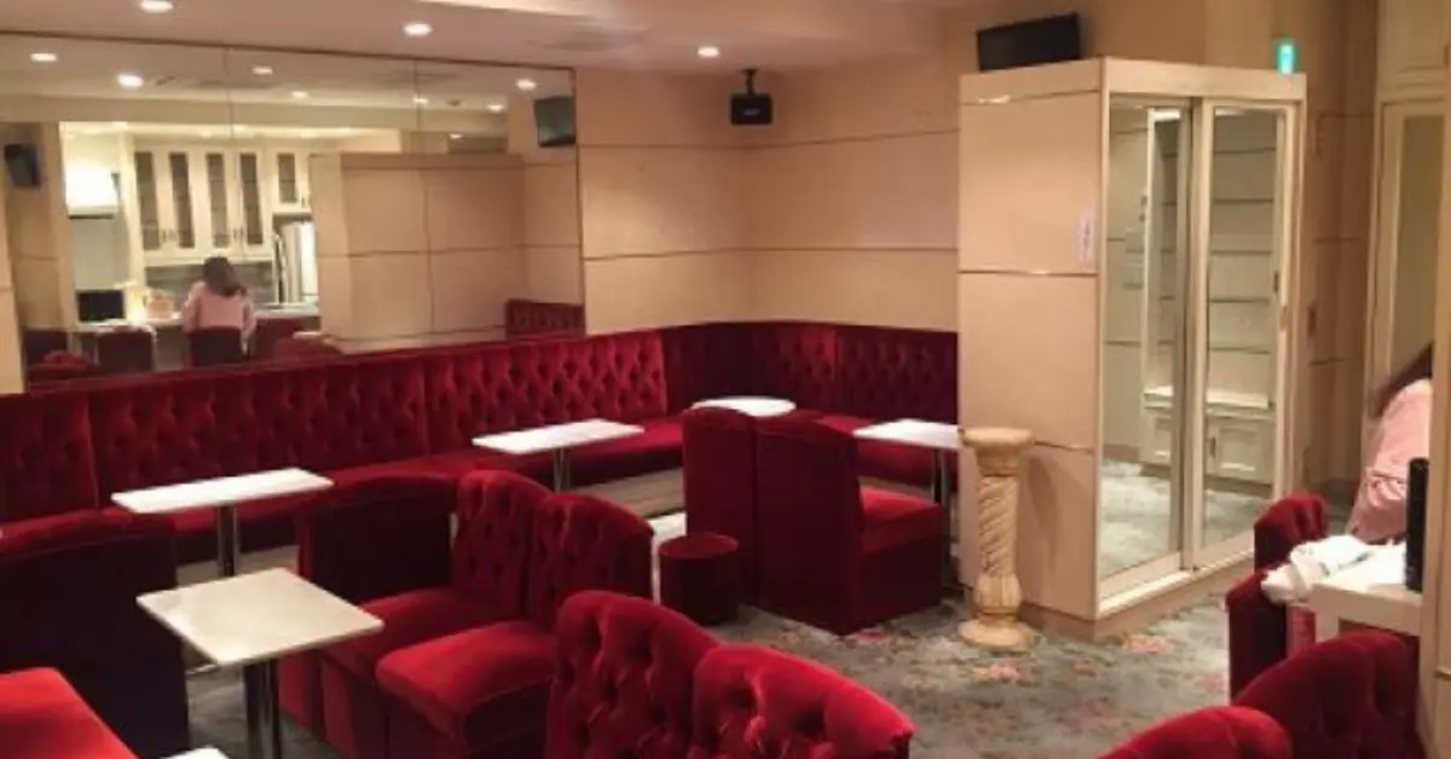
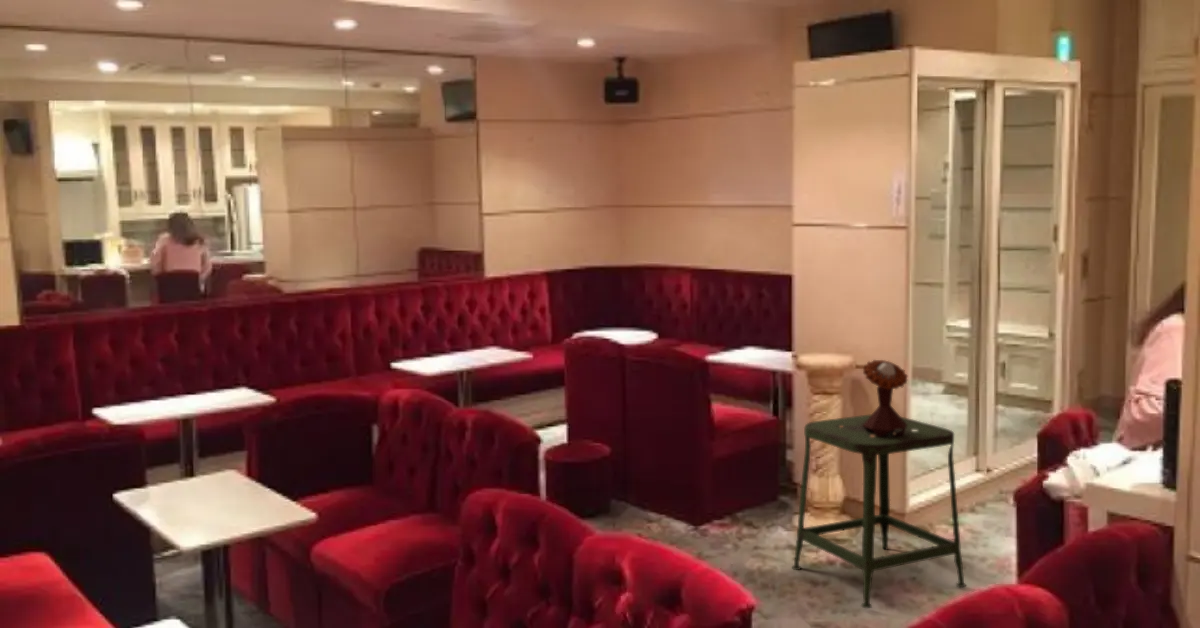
+ stool (874, 503)
+ mushroom (885, 397)
